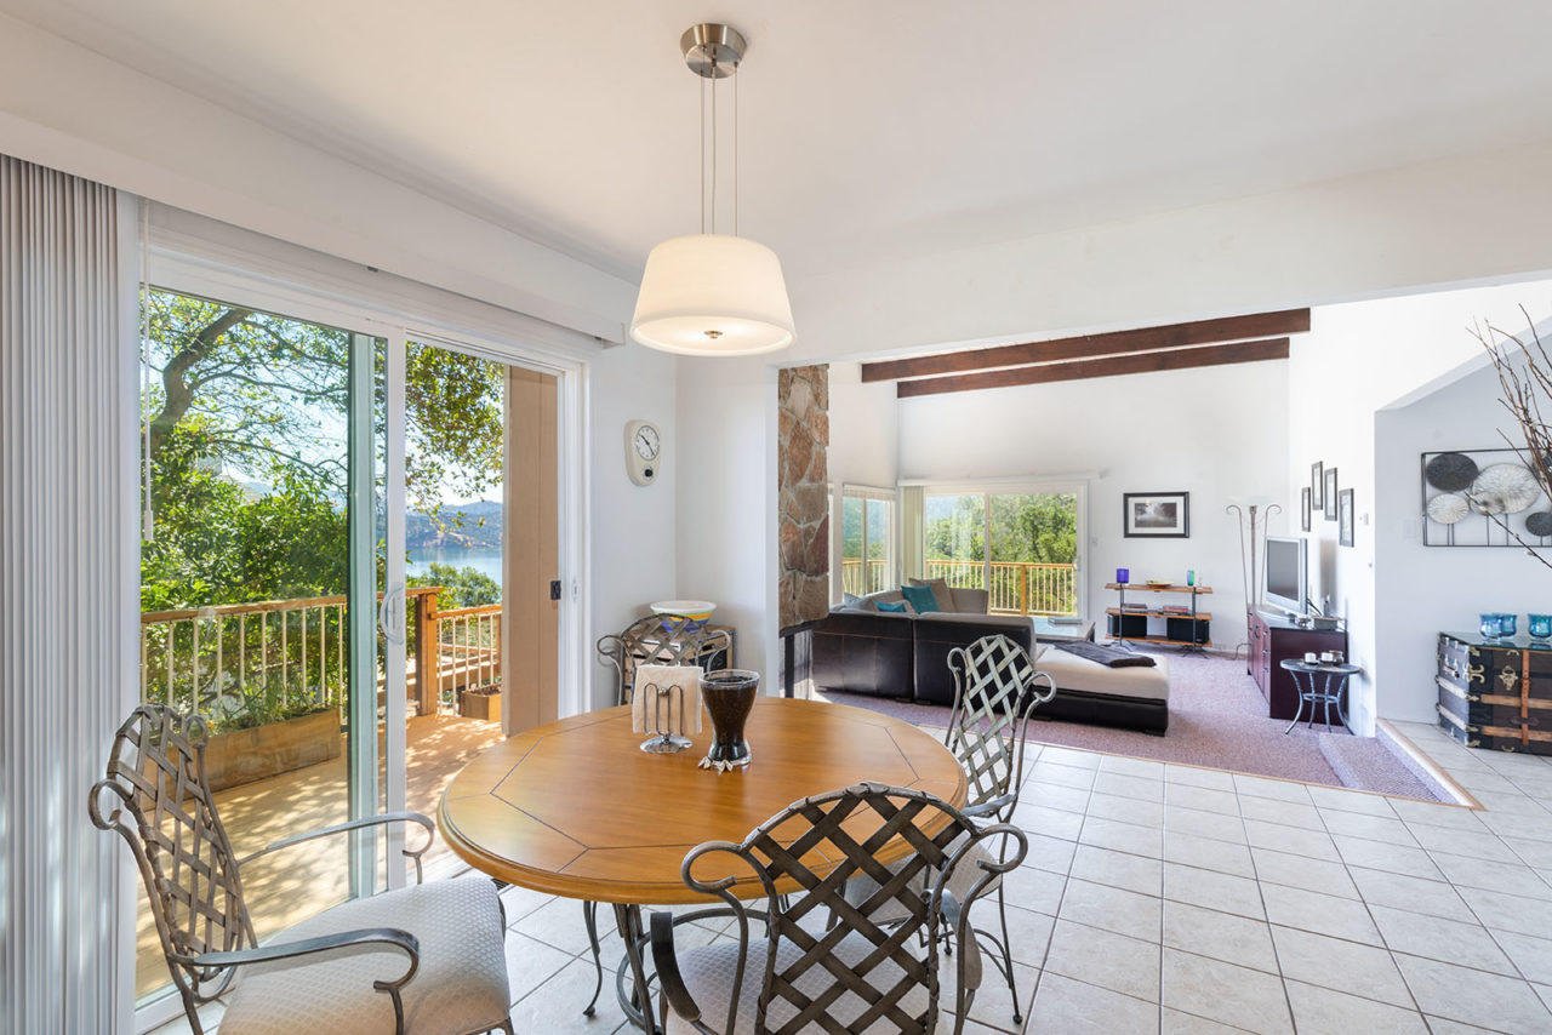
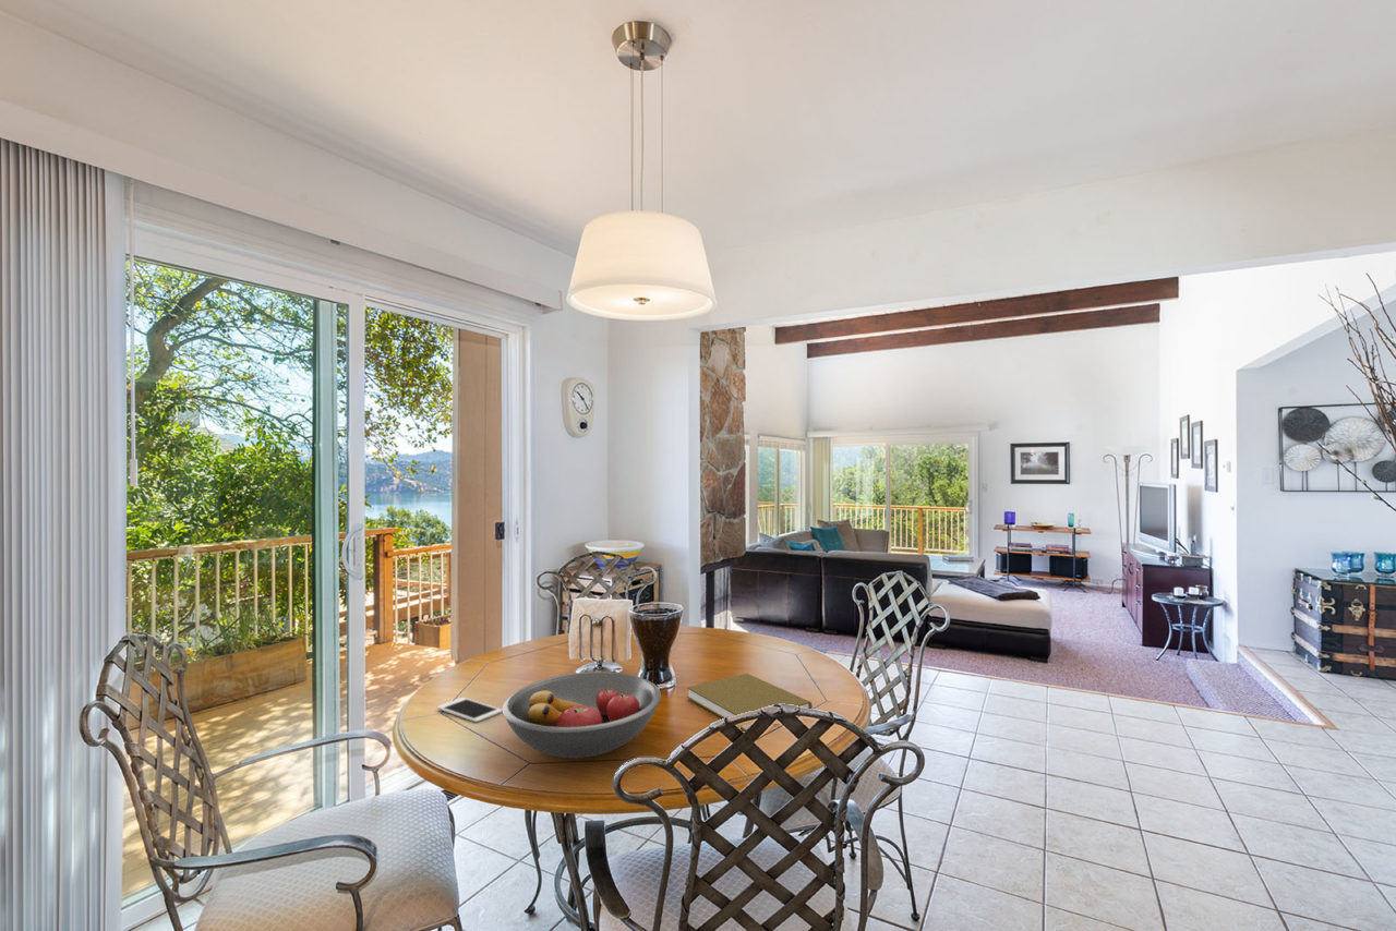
+ cell phone (469, 709)
+ book (747, 699)
+ fruit bowl (583, 713)
